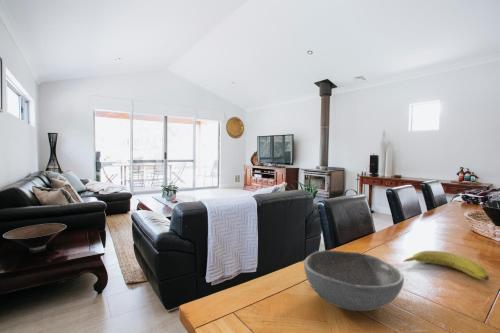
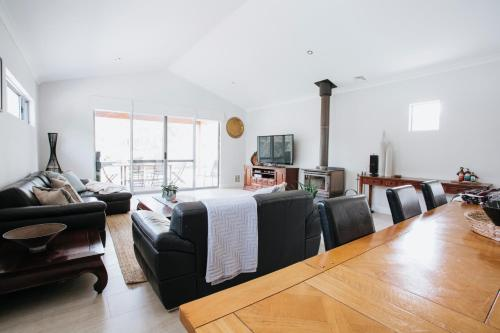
- fruit (443, 264)
- bowl (350, 282)
